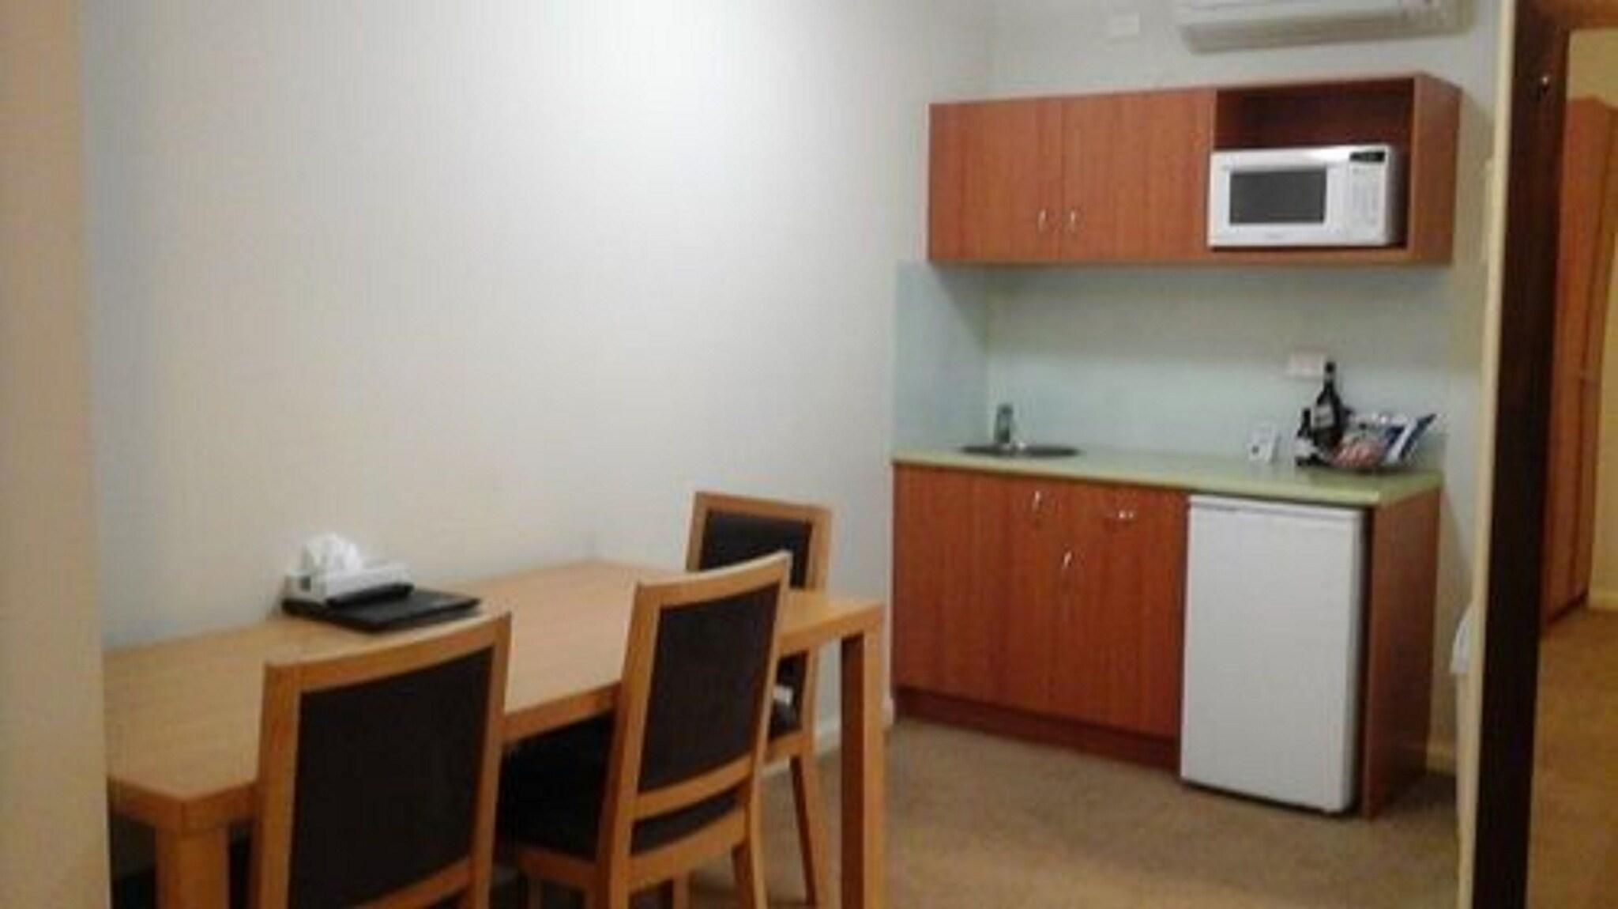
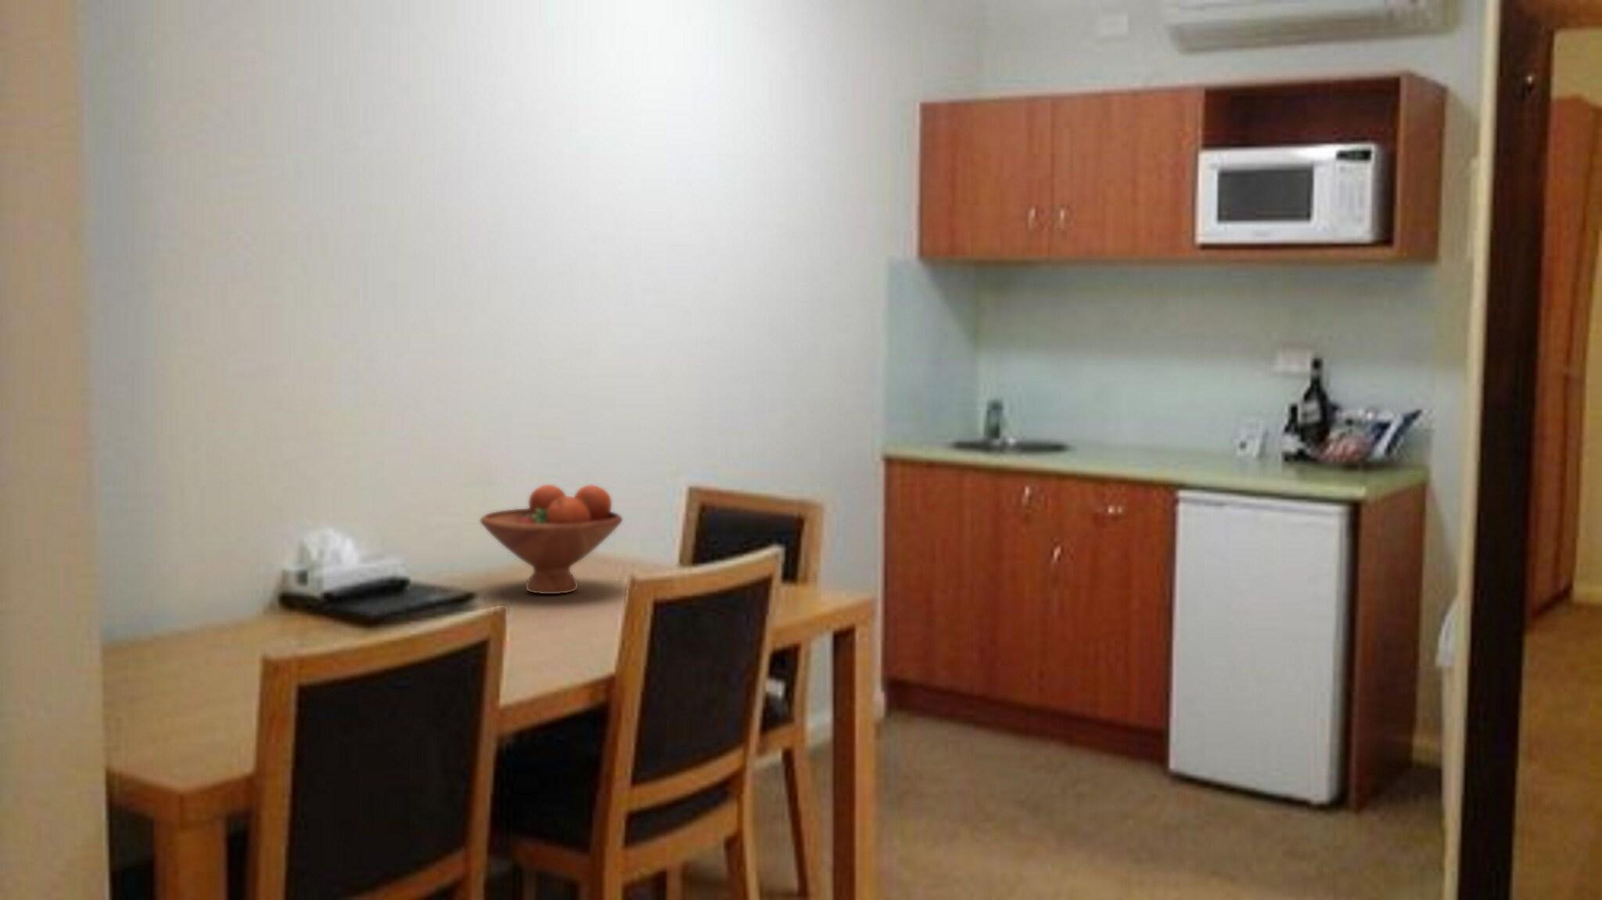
+ fruit bowl (551, 538)
